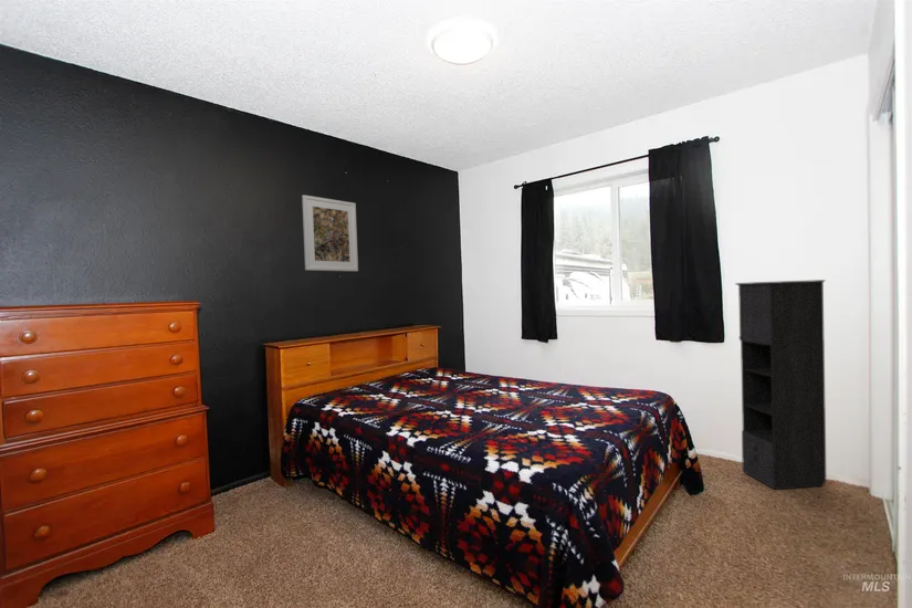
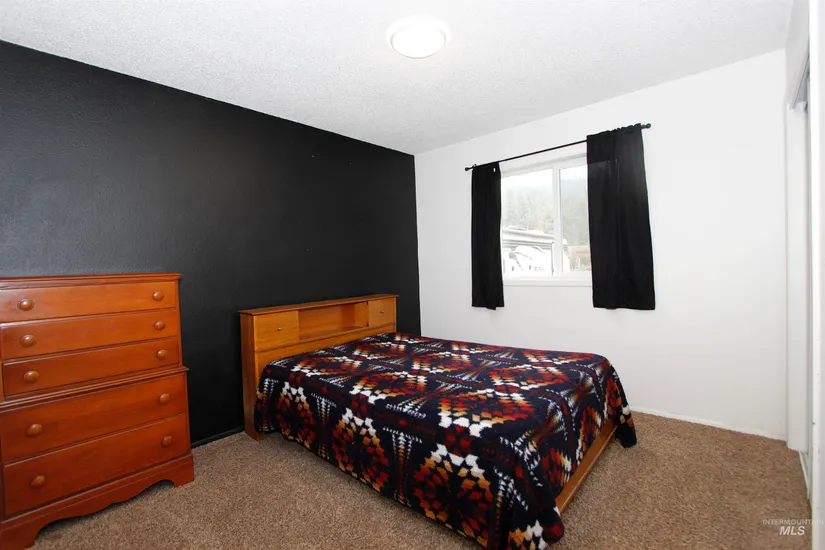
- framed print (331, 234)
- storage cabinet (779, 380)
